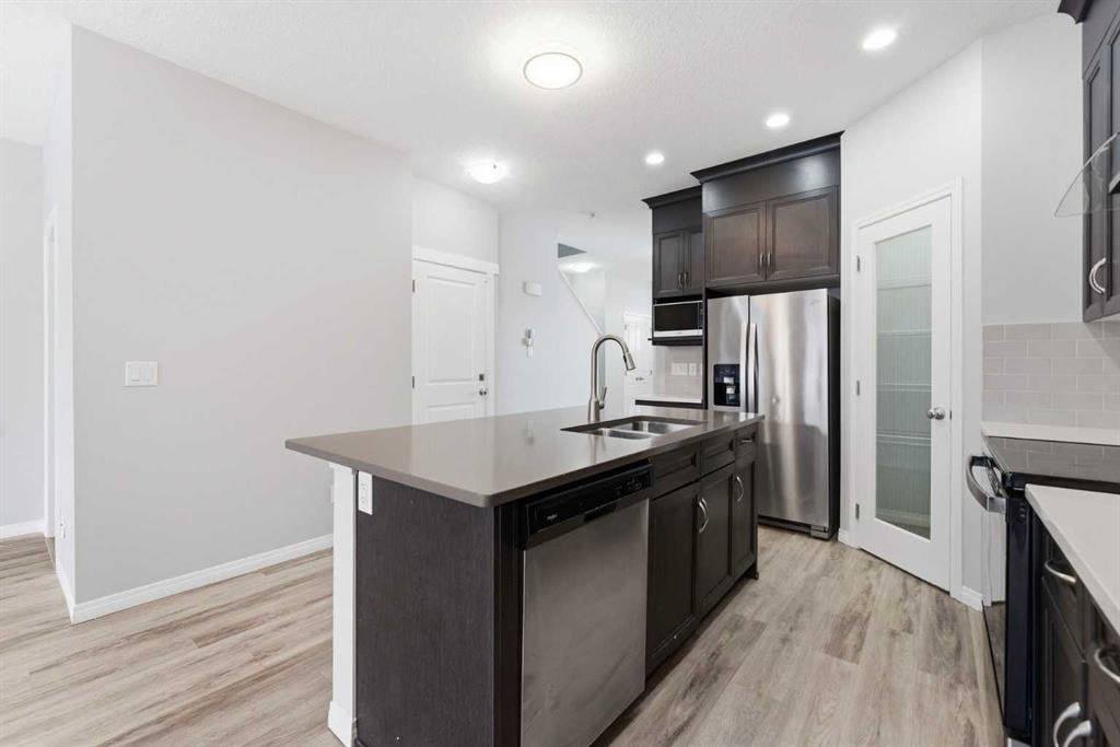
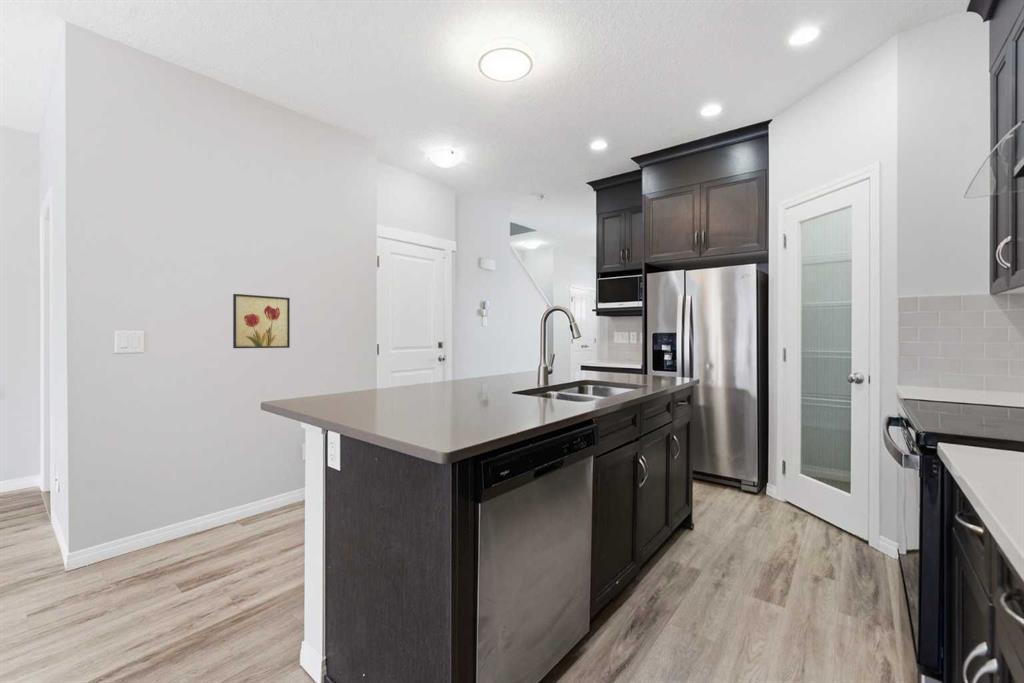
+ wall art (262, 322)
